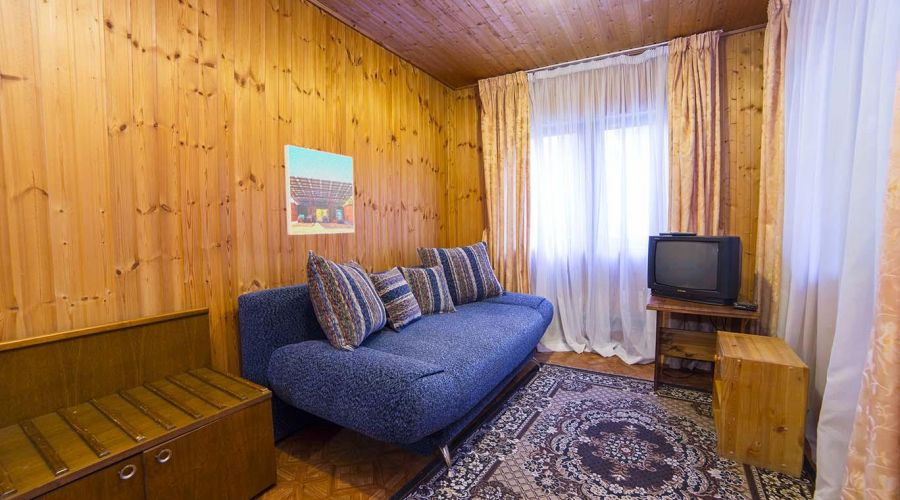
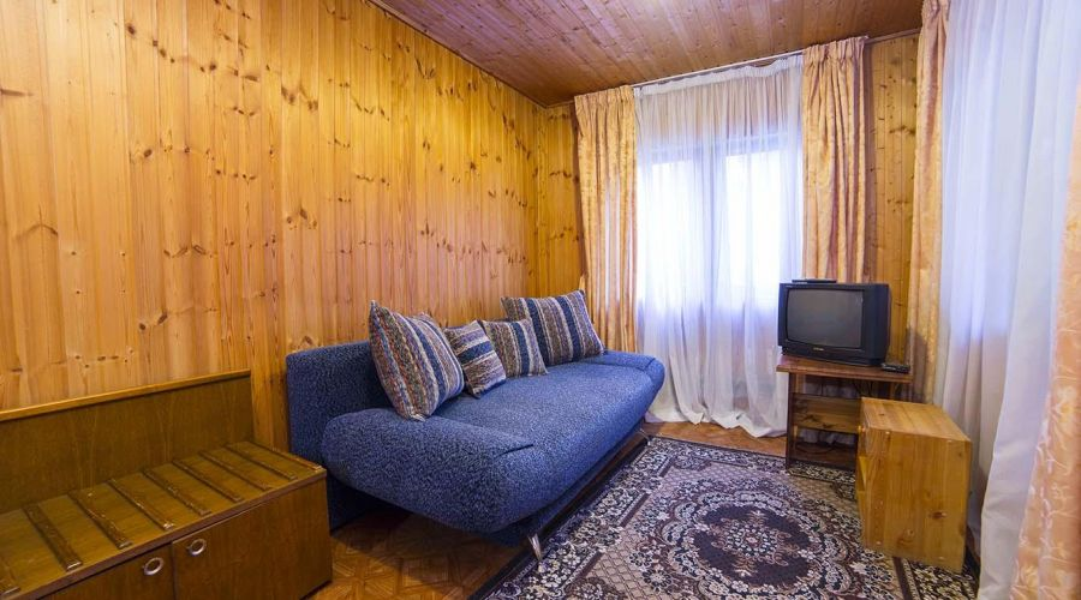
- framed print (322, 192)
